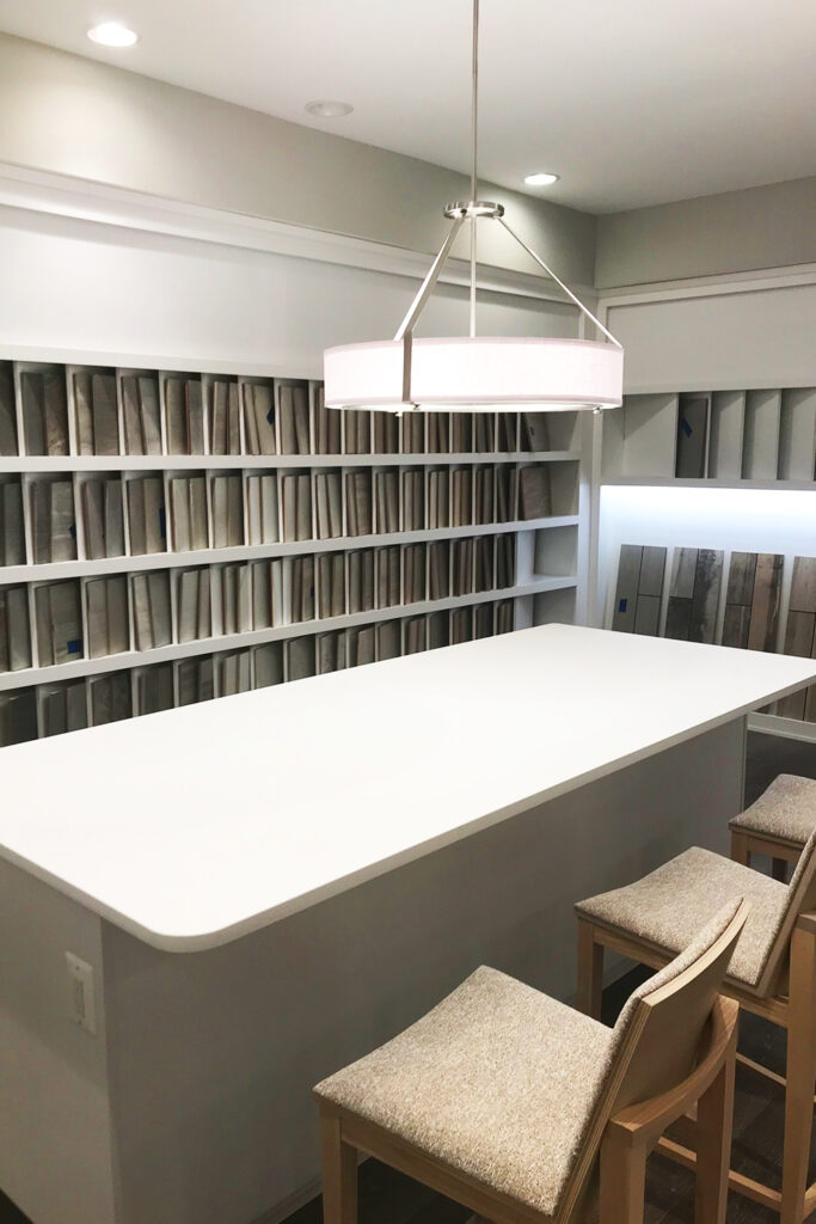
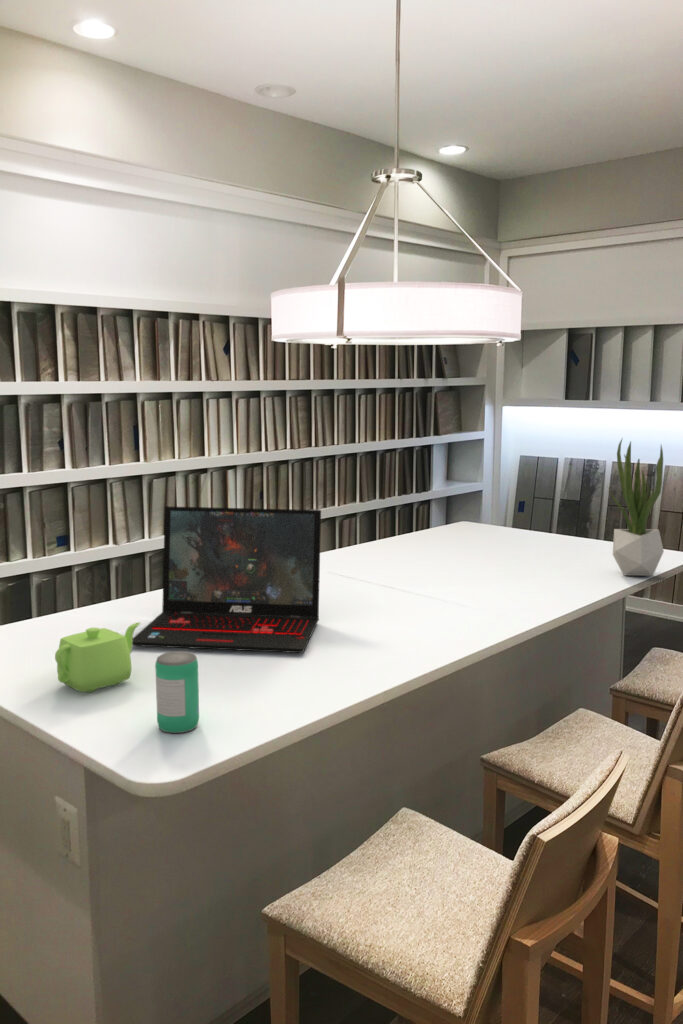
+ teapot (100, 654)
+ beverage can (177, 691)
+ potted plant (636, 508)
+ laptop (229, 575)
